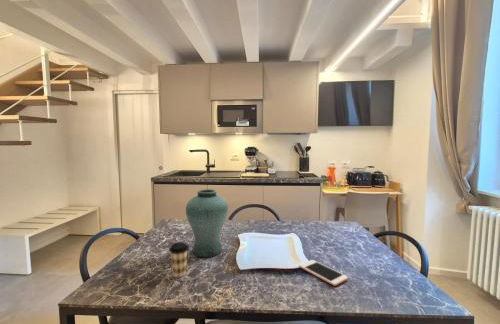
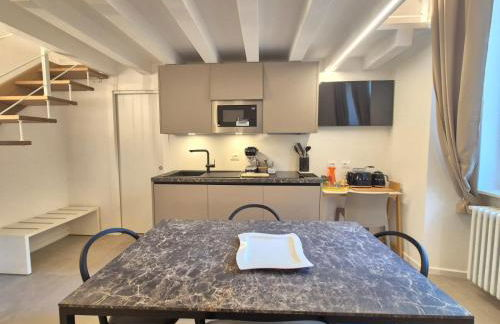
- vase (207, 220)
- cell phone (322, 271)
- coffee cup (179, 259)
